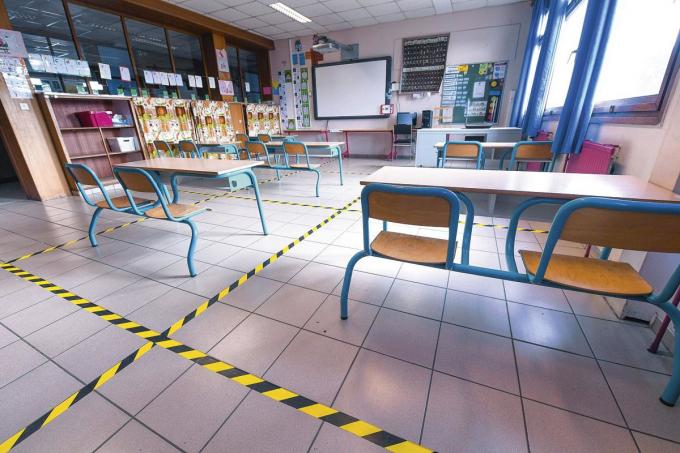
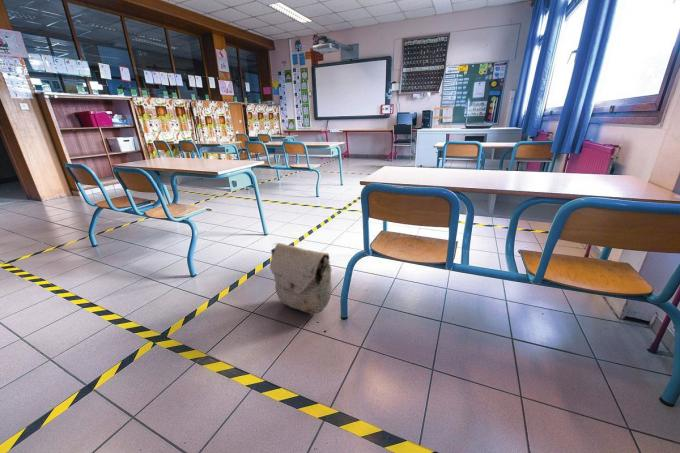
+ bag (298, 280)
